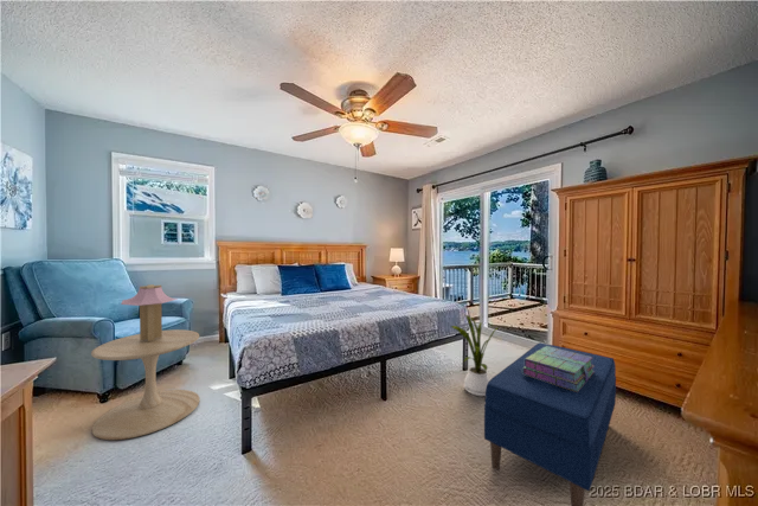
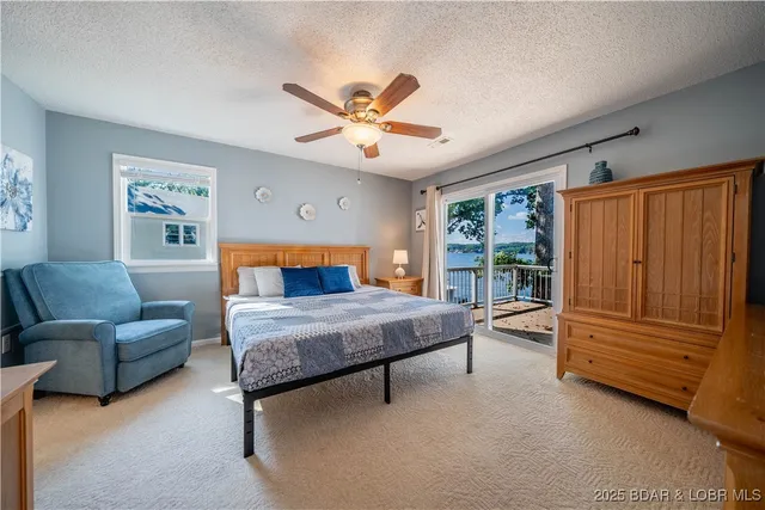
- stack of books (558, 364)
- bench (555, 406)
- house plant (475, 351)
- side table (150, 377)
- table lamp (150, 312)
